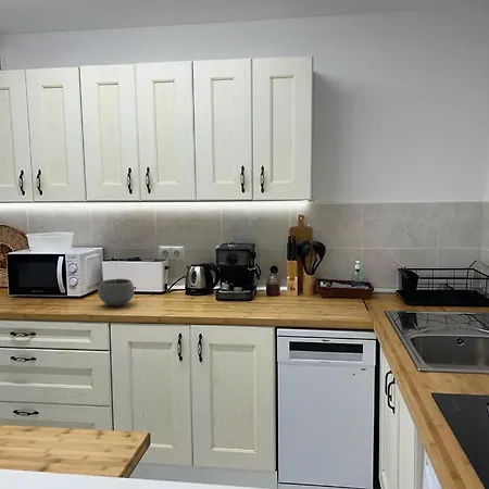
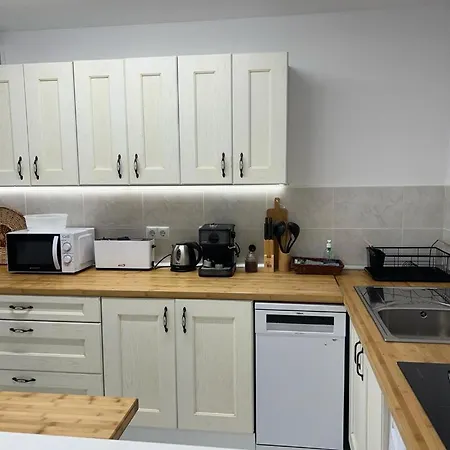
- bowl (116, 292)
